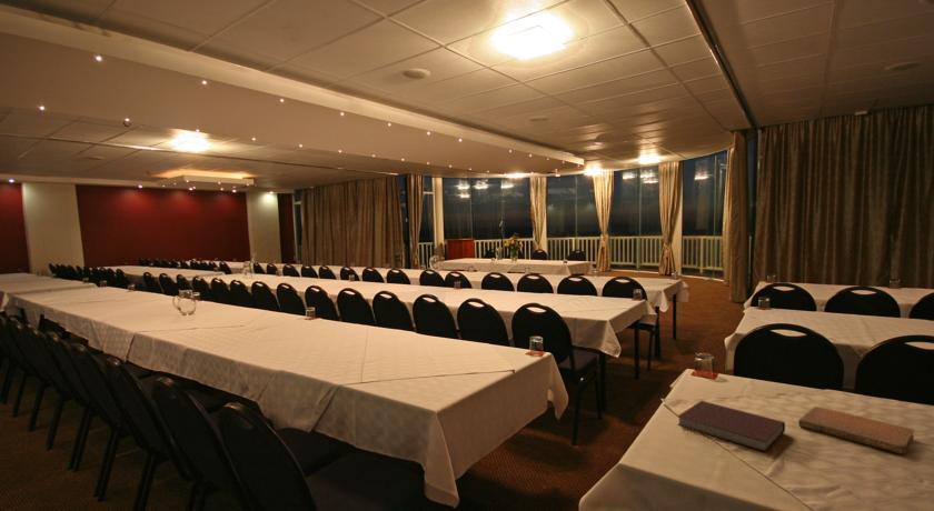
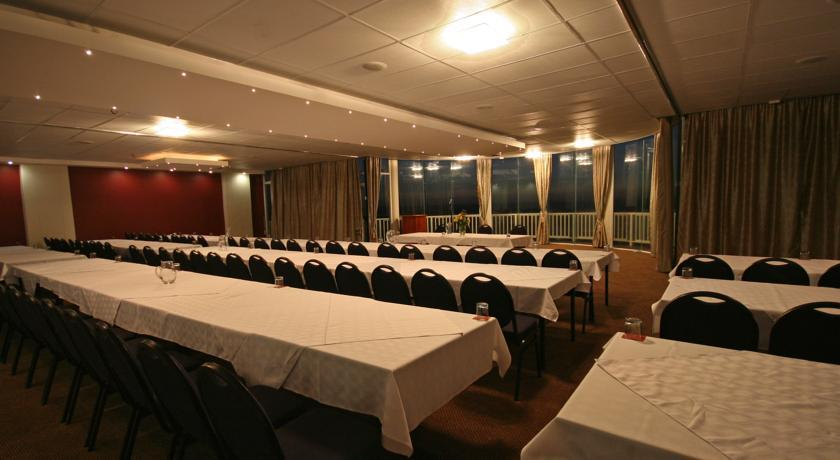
- notebook (854, 428)
- notebook (729, 423)
